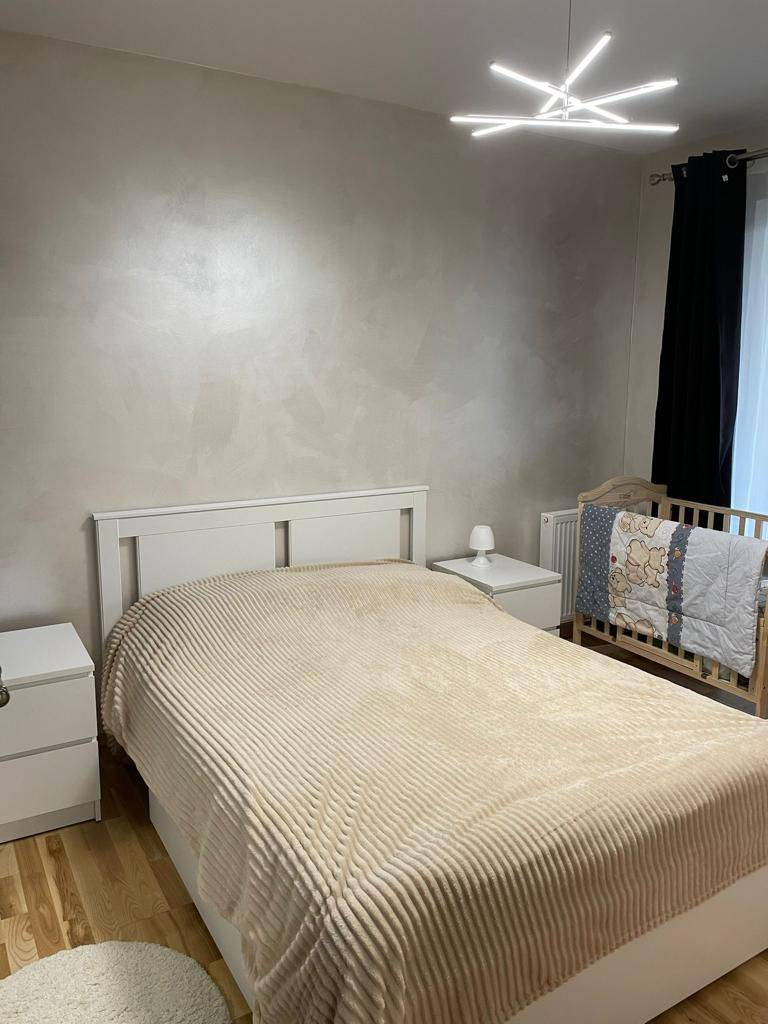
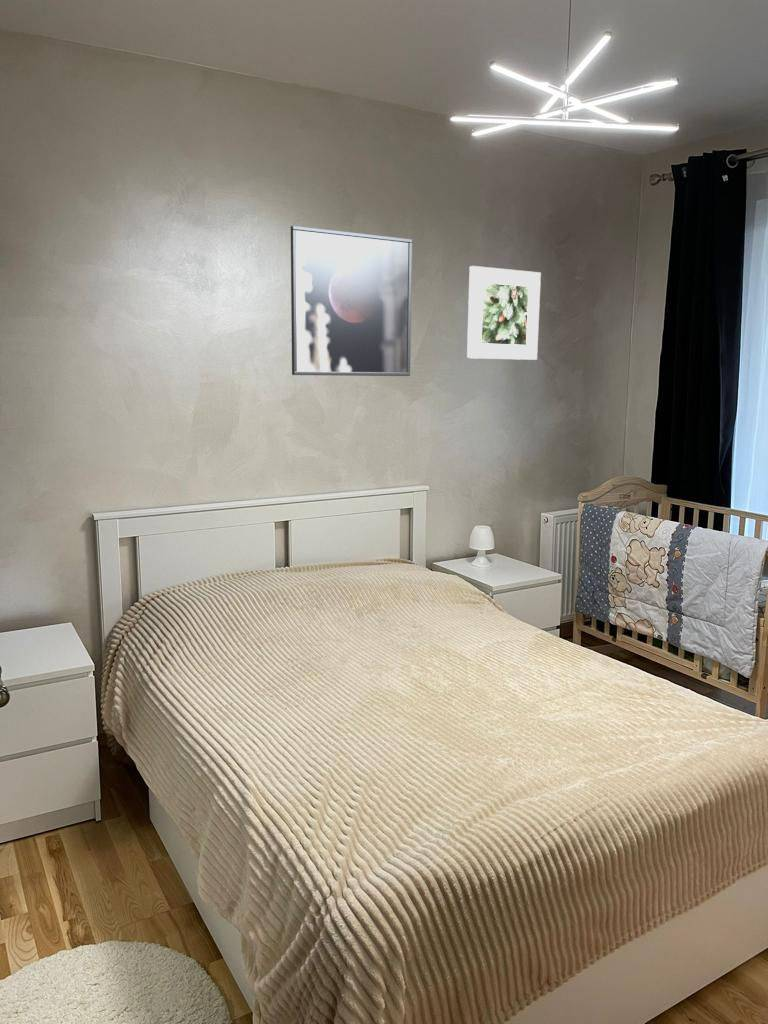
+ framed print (504, 314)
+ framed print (353, 305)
